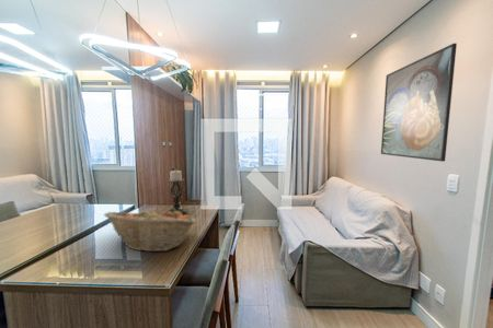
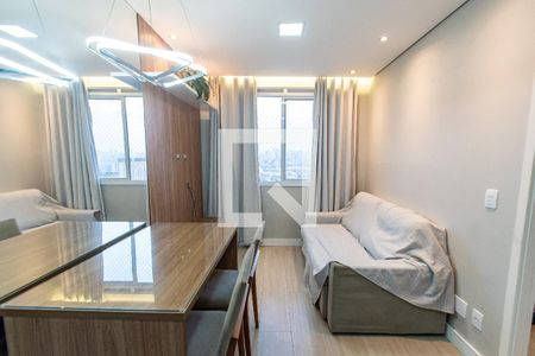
- candle holder (176, 191)
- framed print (410, 110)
- fruit basket (151, 223)
